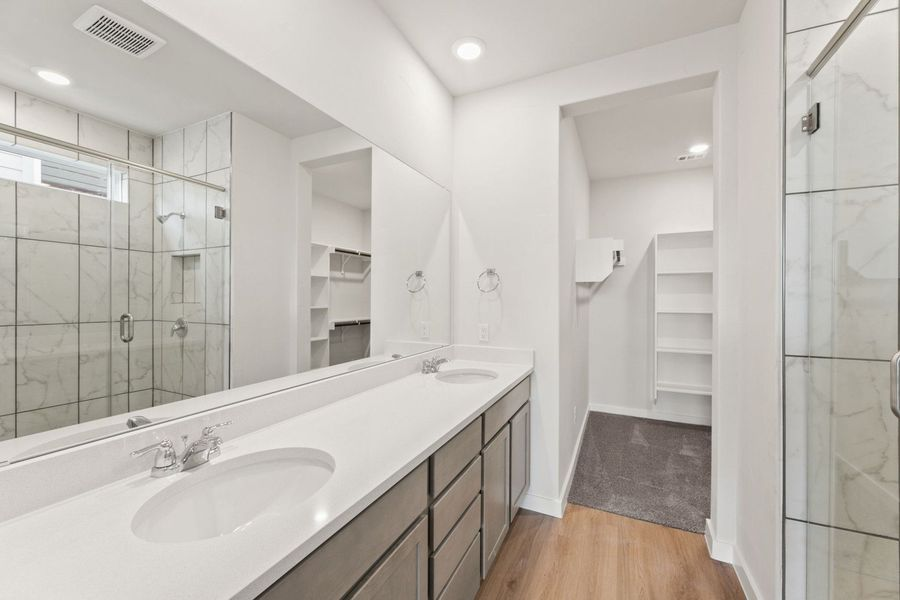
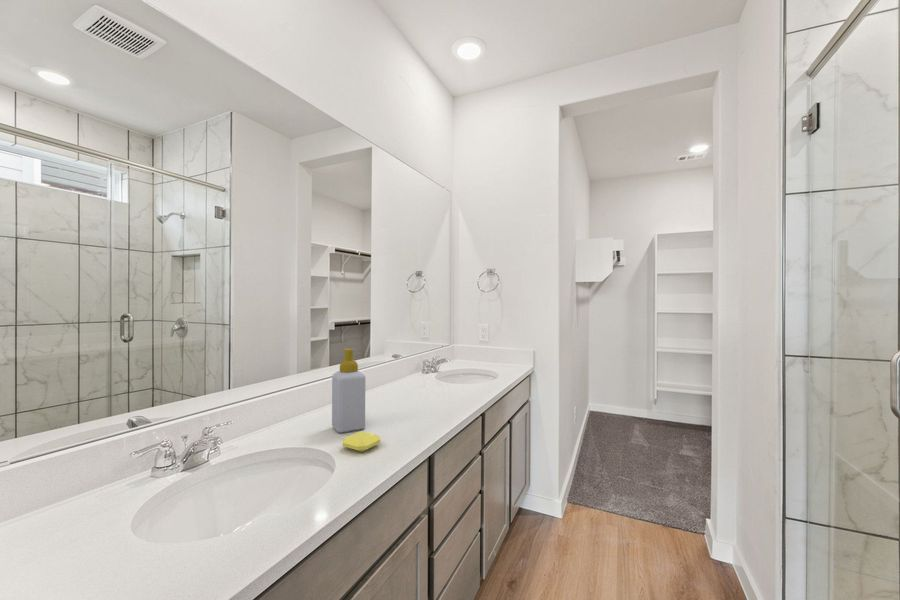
+ soap bottle (348, 388)
+ soap bar (361, 441)
